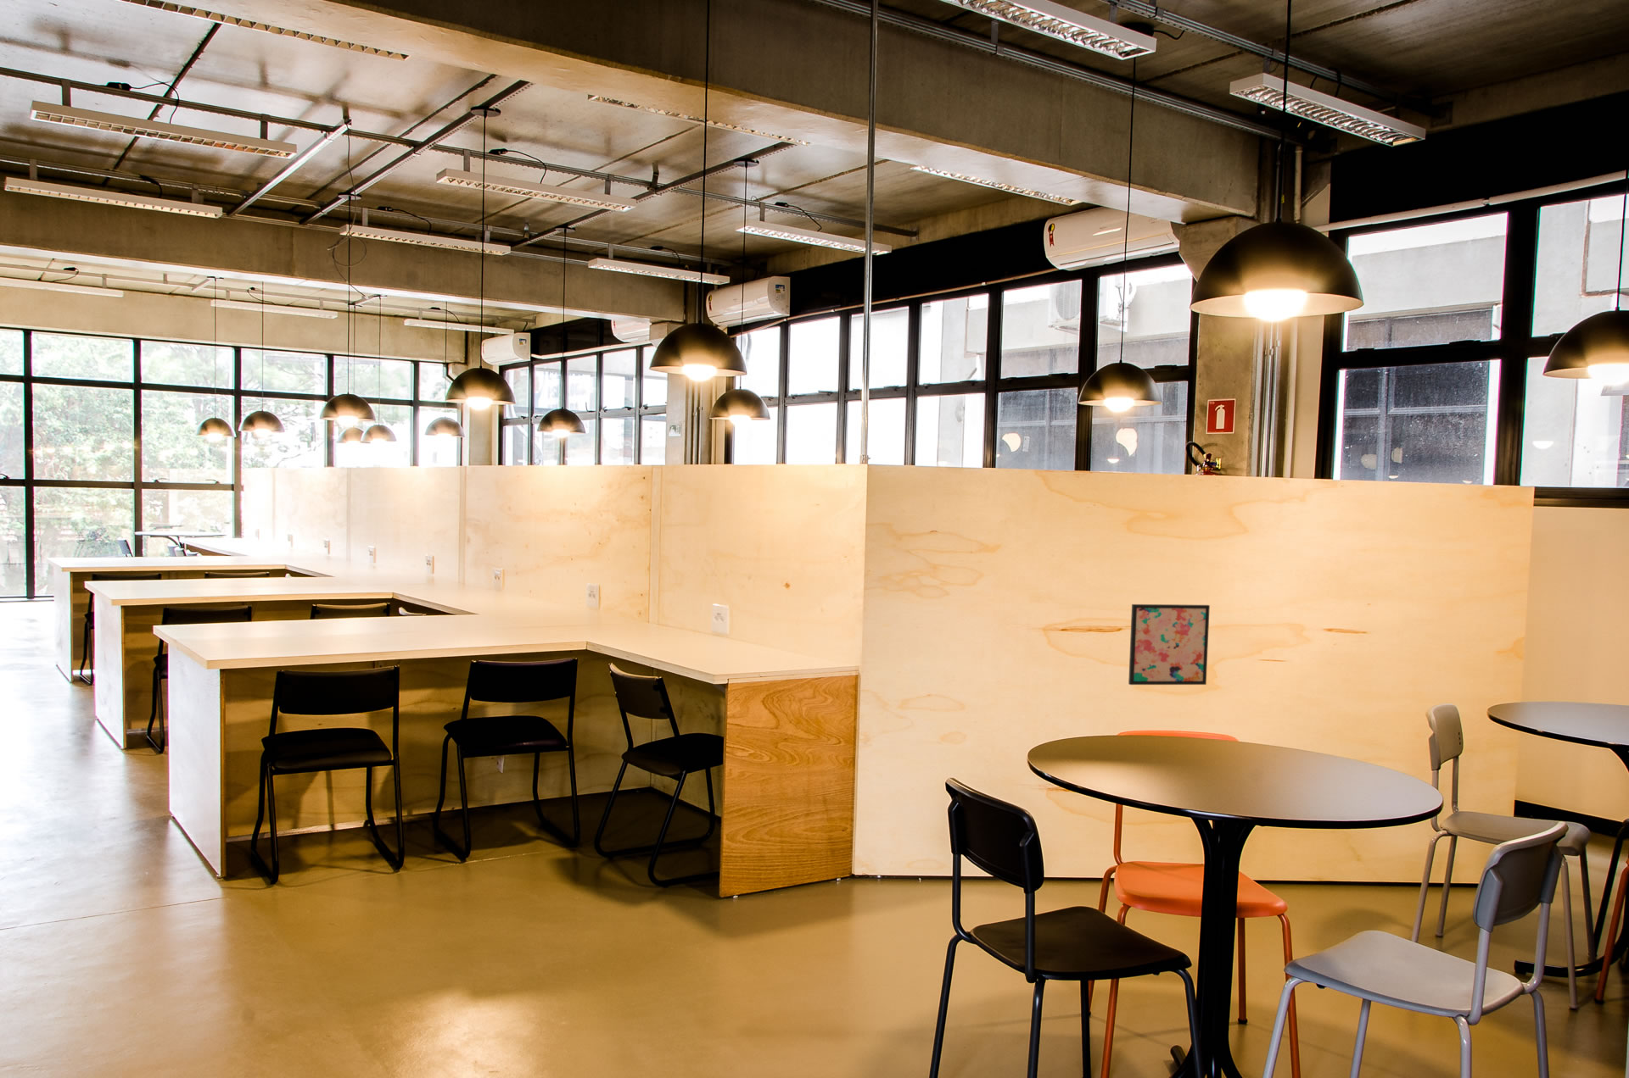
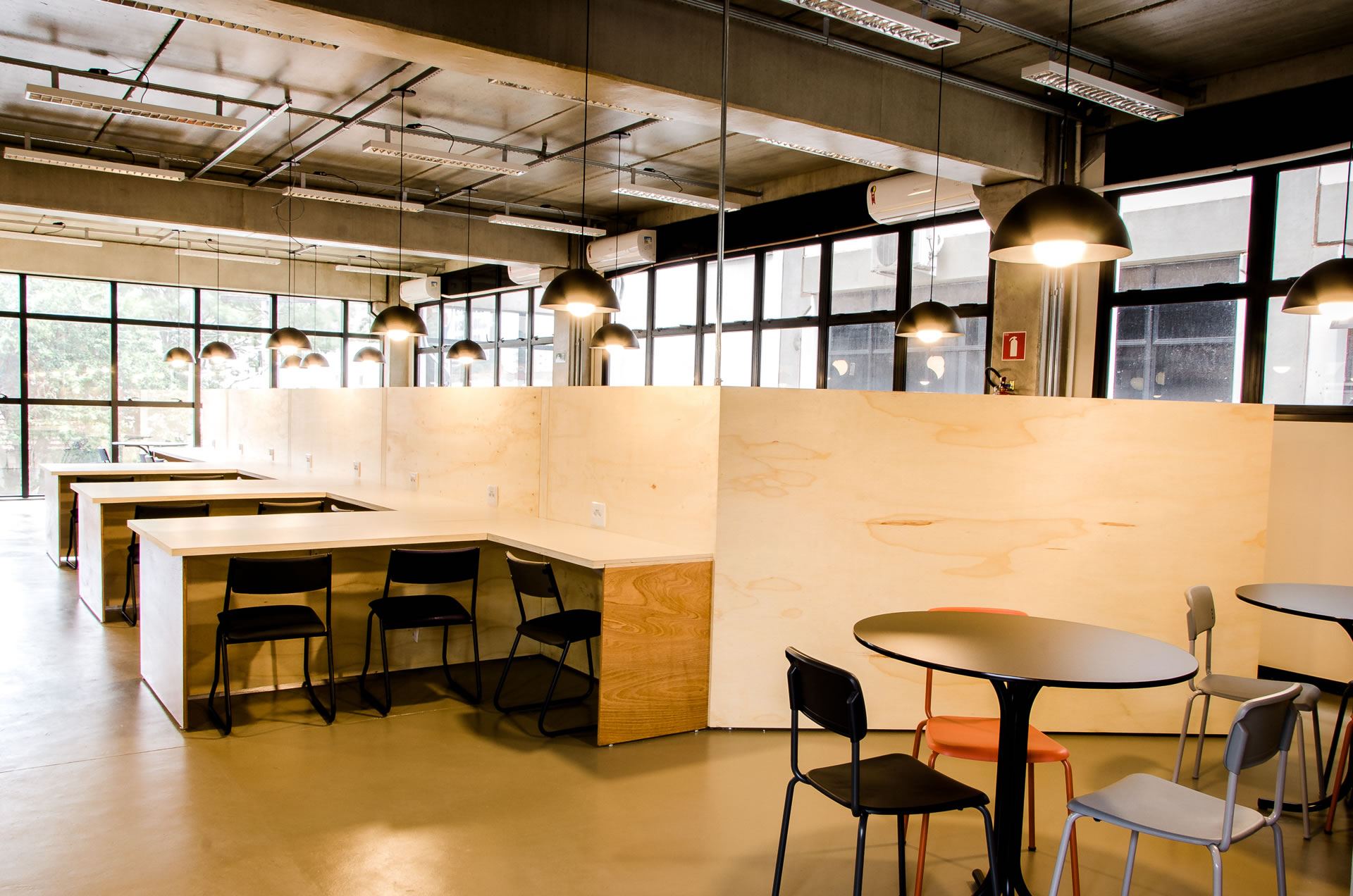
- wall art (1169, 644)
